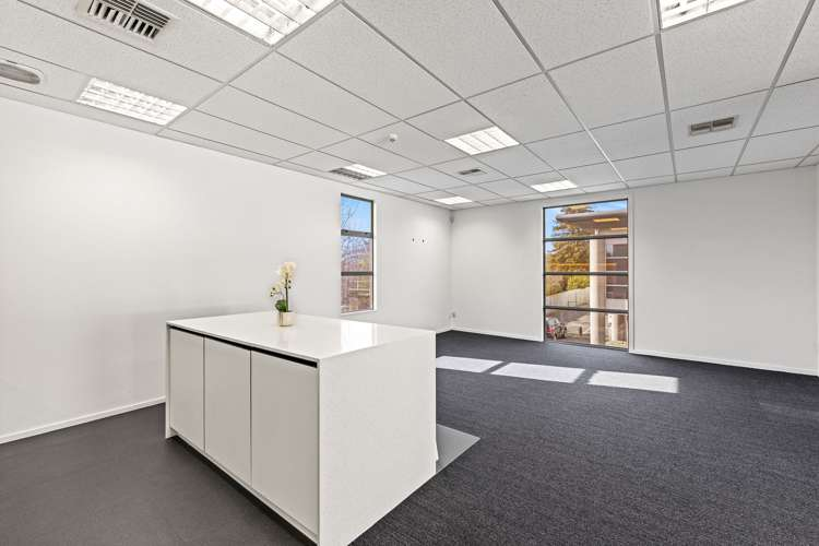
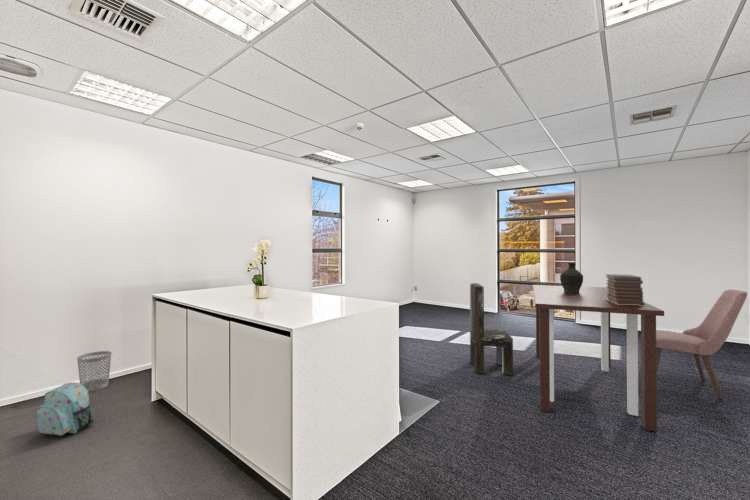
+ dining table (601, 338)
+ book stack (623, 288)
+ ceramic jug (571, 277)
+ backpack (64, 408)
+ wastebasket (94, 371)
+ chair (490, 330)
+ chair (692, 337)
